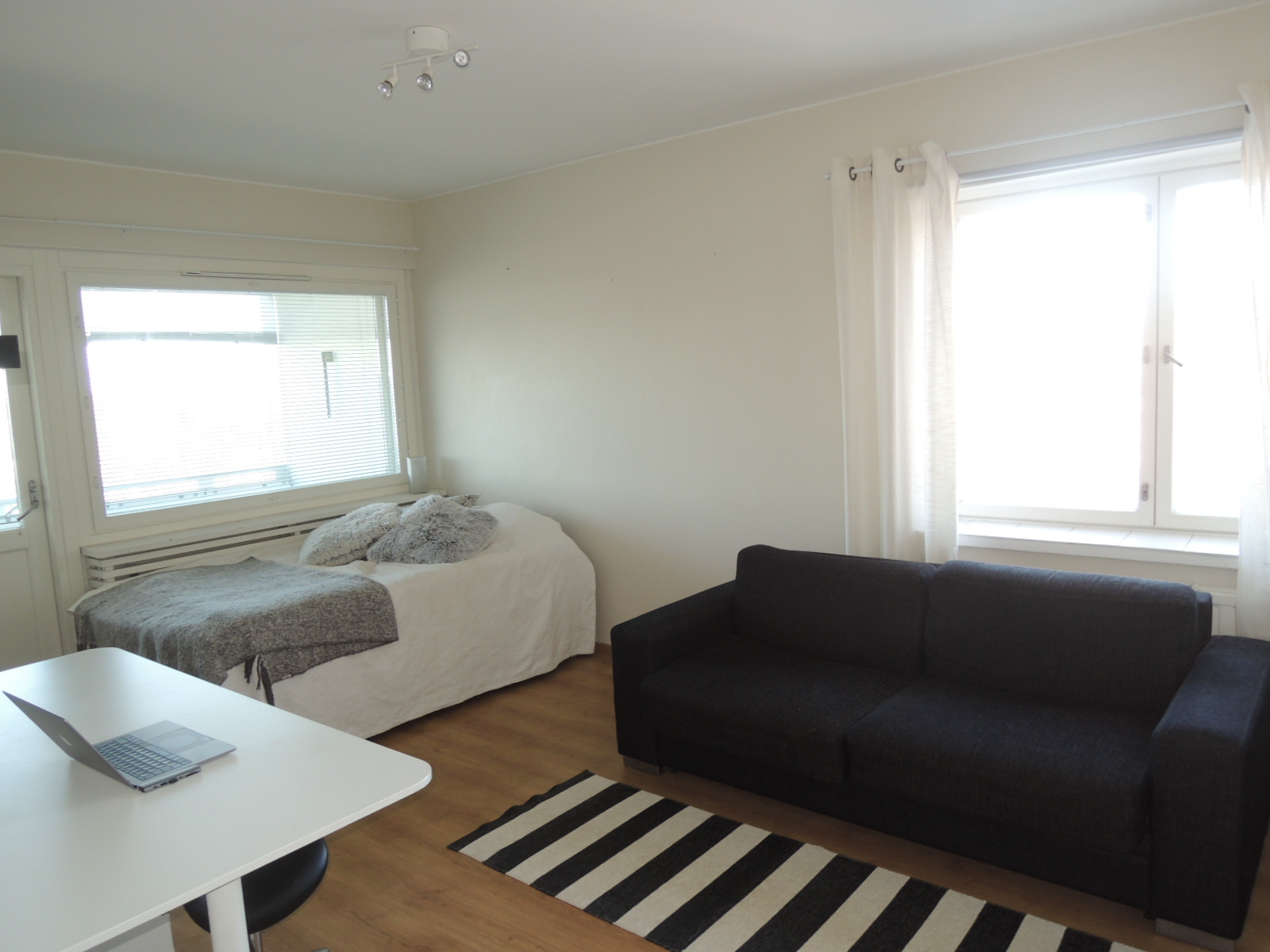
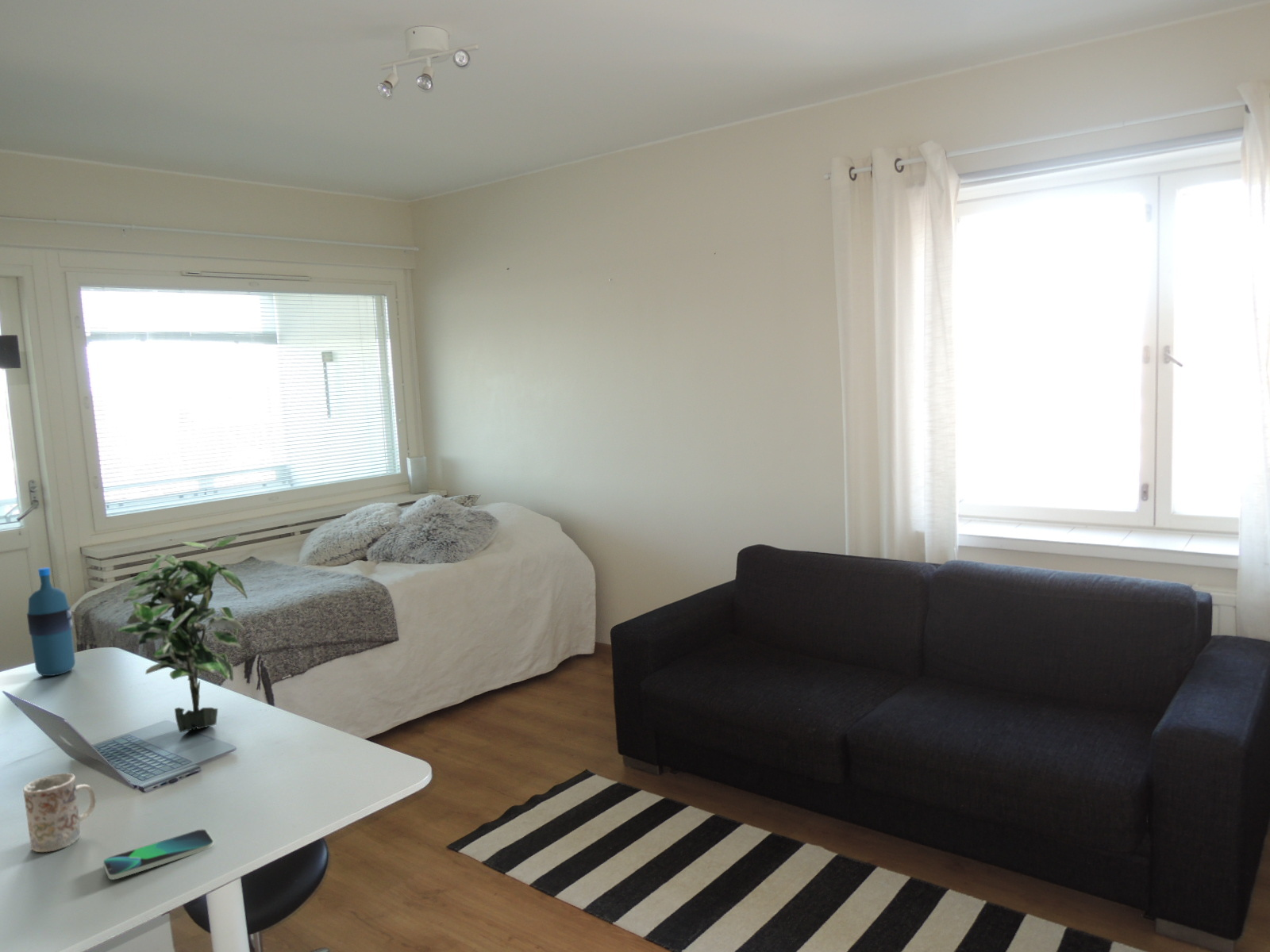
+ smartphone (159, 853)
+ mug (60, 808)
+ water bottle (50, 620)
+ potted plant (188, 634)
